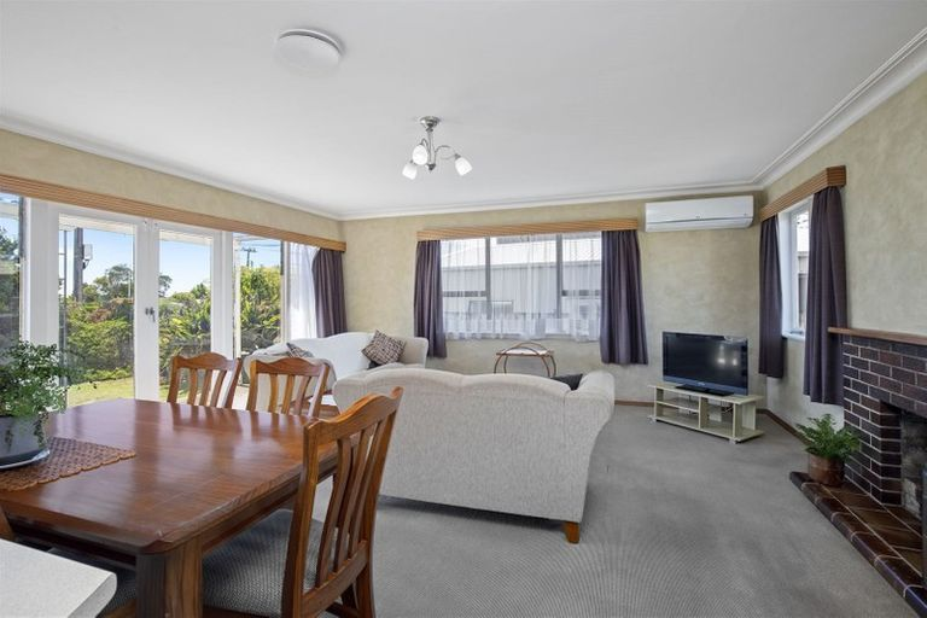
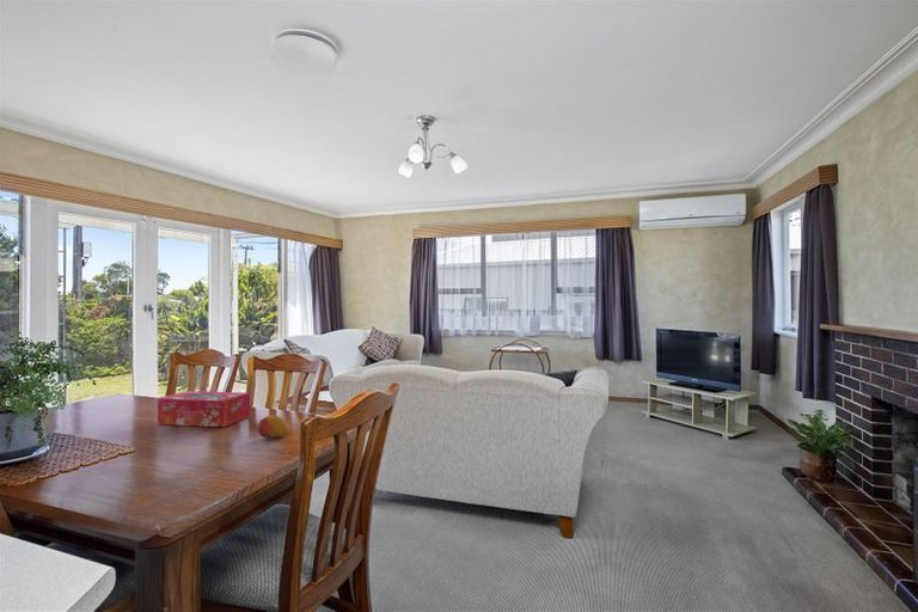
+ tissue box (204, 408)
+ fruit (273, 426)
